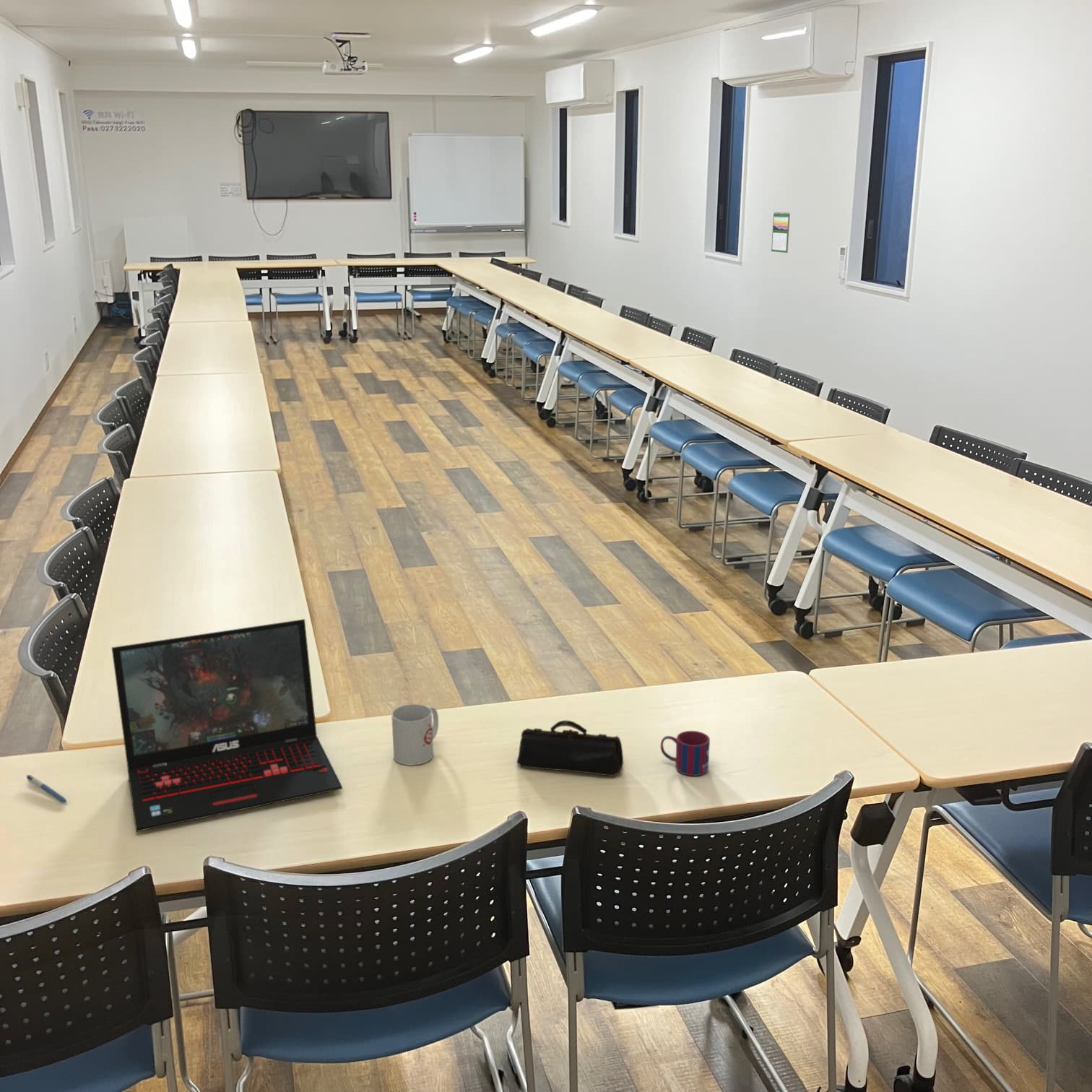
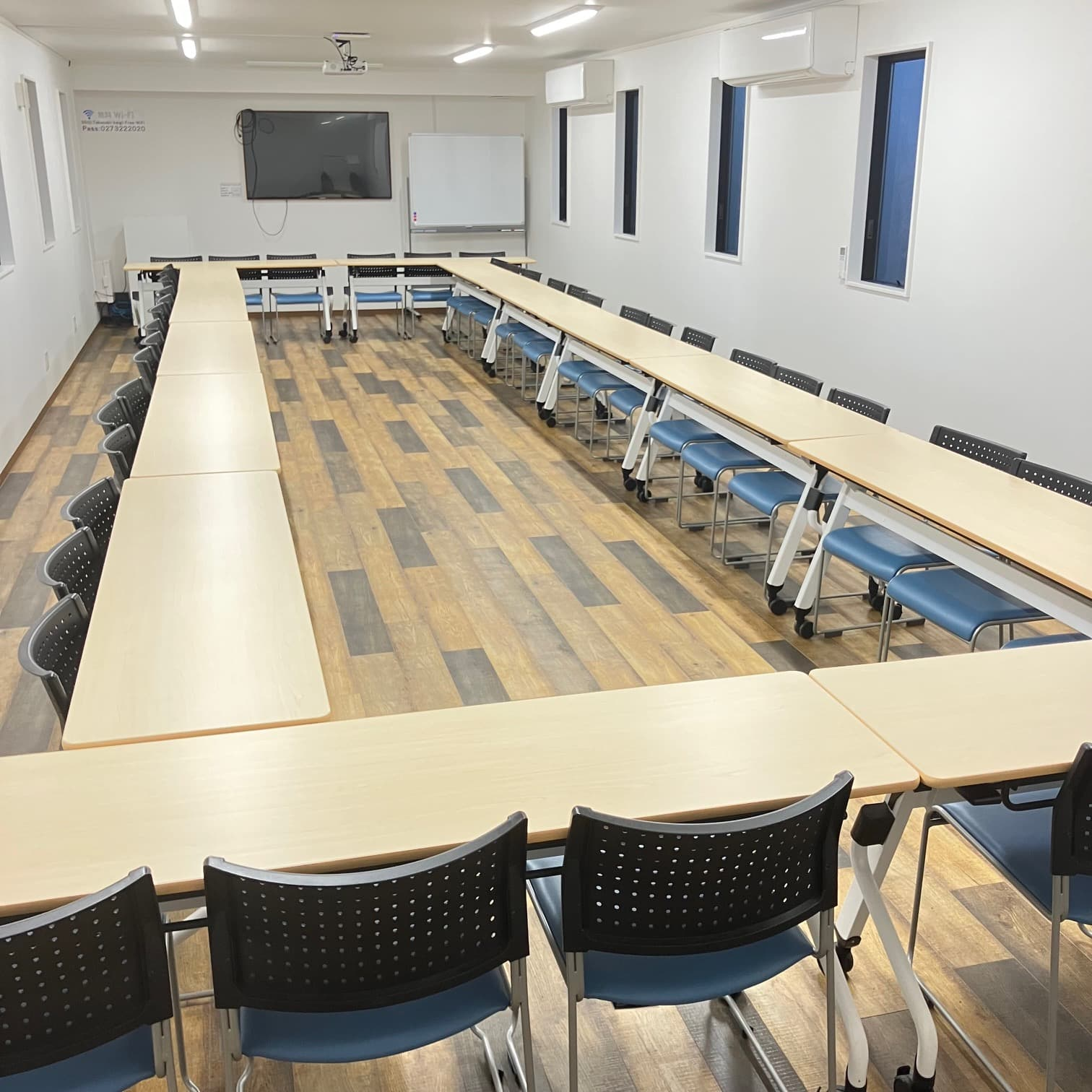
- calendar (780, 232)
- mug (418, 730)
- pen (46, 789)
- pencil case (570, 742)
- laptop (226, 719)
- mug (685, 751)
